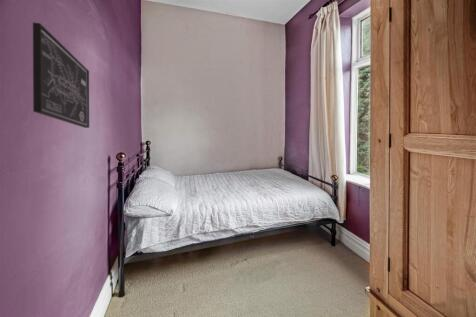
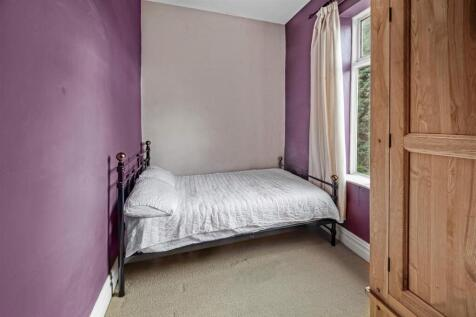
- wall art (67, 86)
